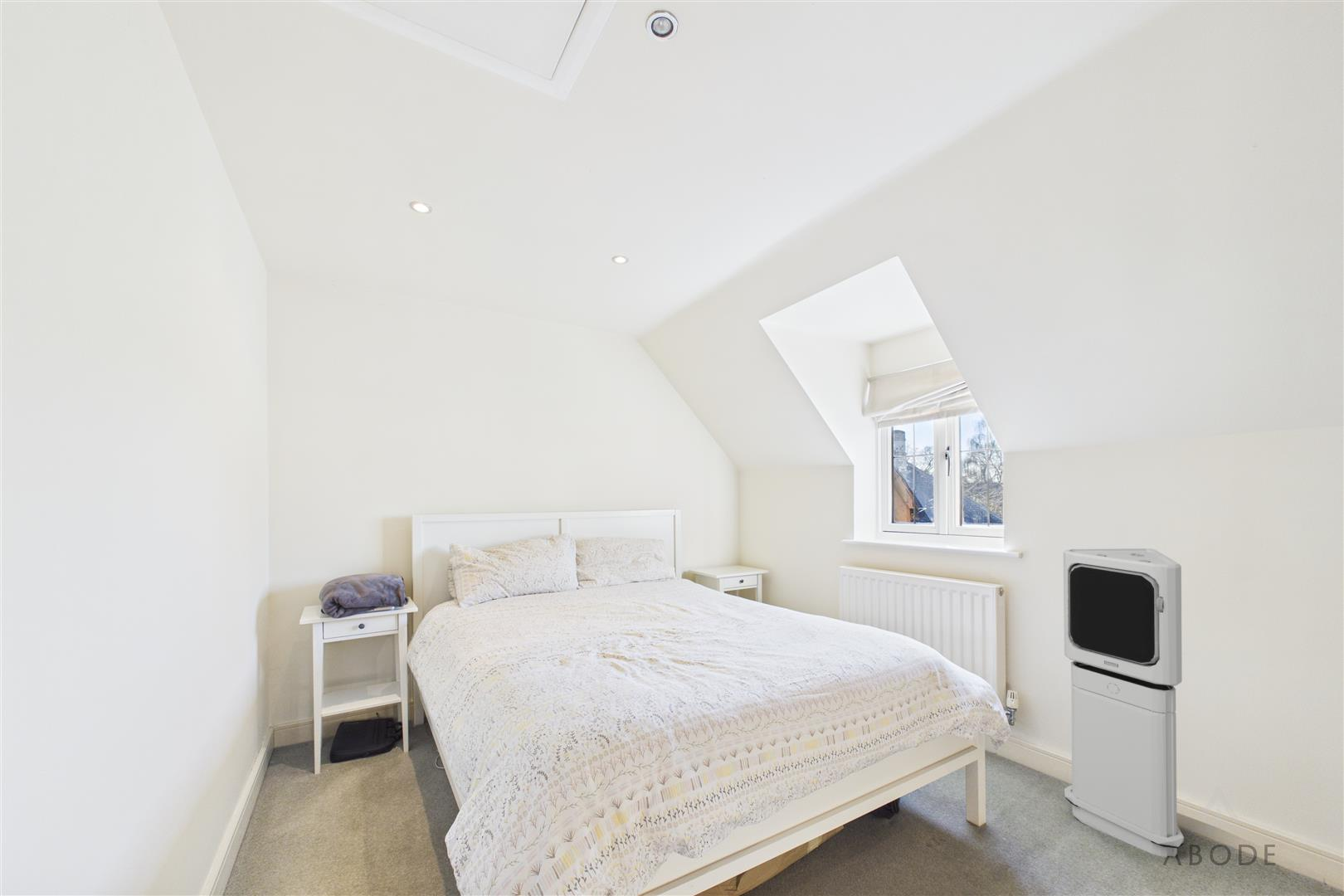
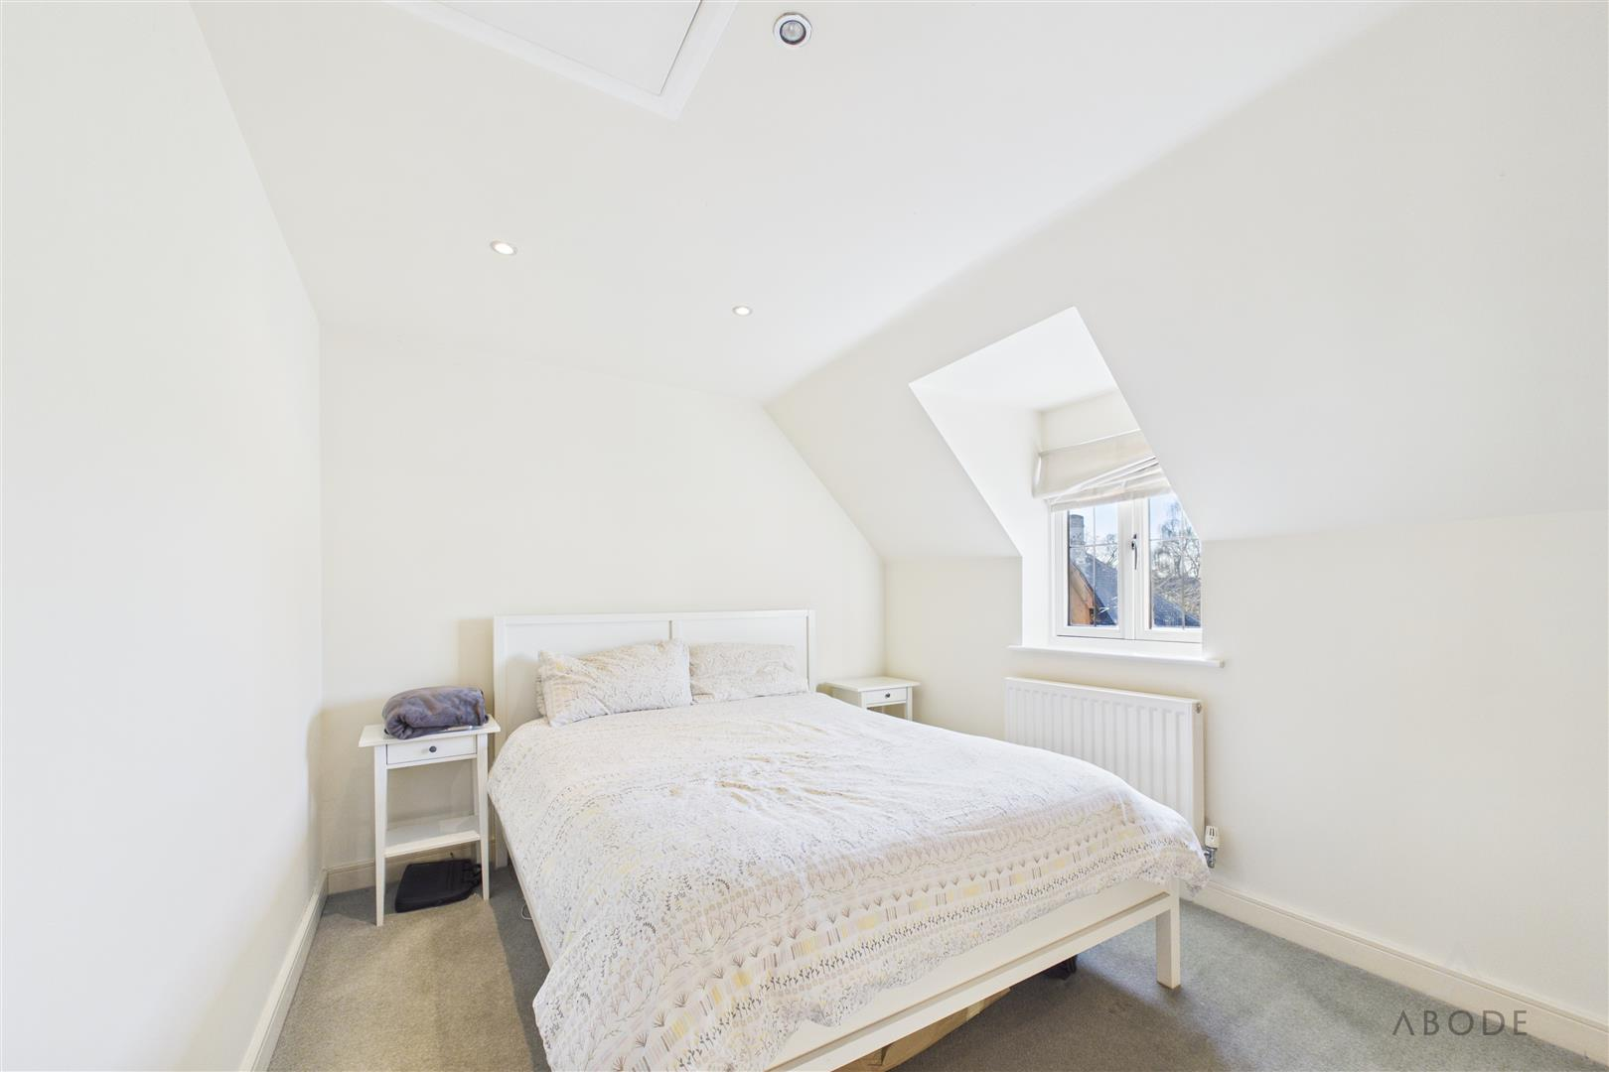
- air purifier (1132, 688)
